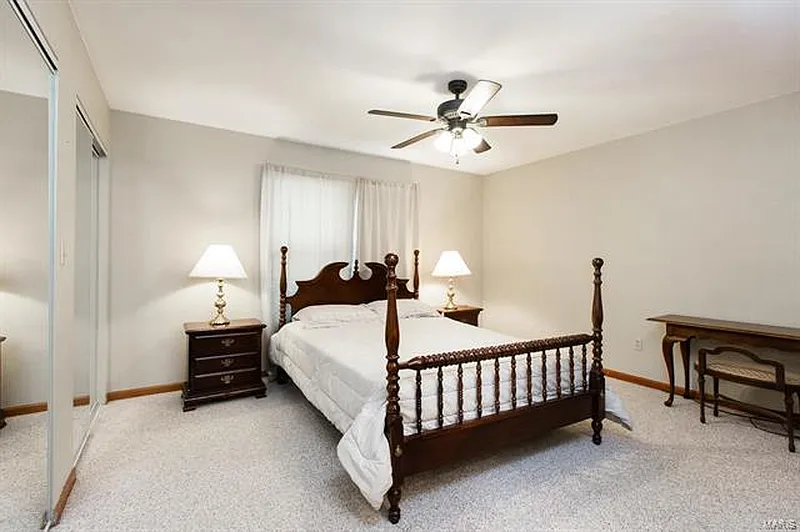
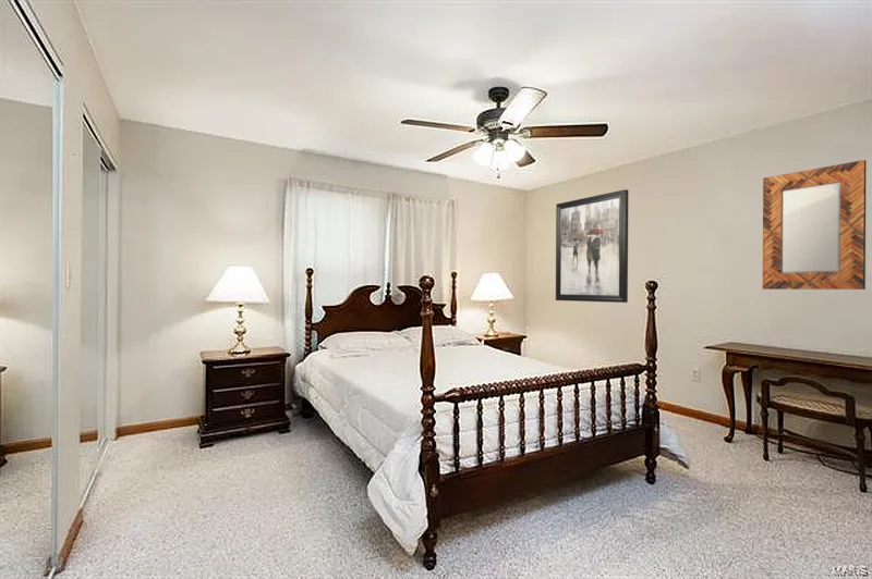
+ wall art (589, 249)
+ home mirror (810, 230)
